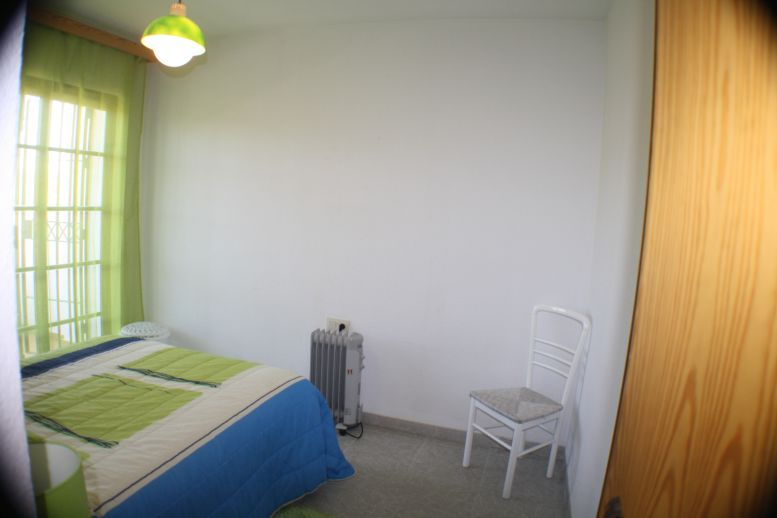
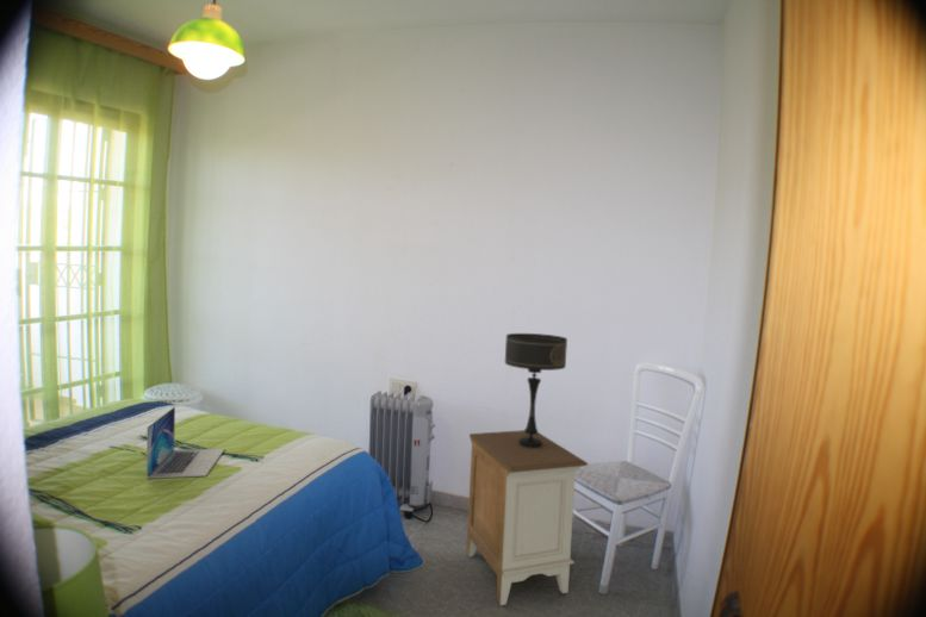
+ laptop (188, 449)
+ nightstand (521, 509)
+ table lamp (533, 389)
